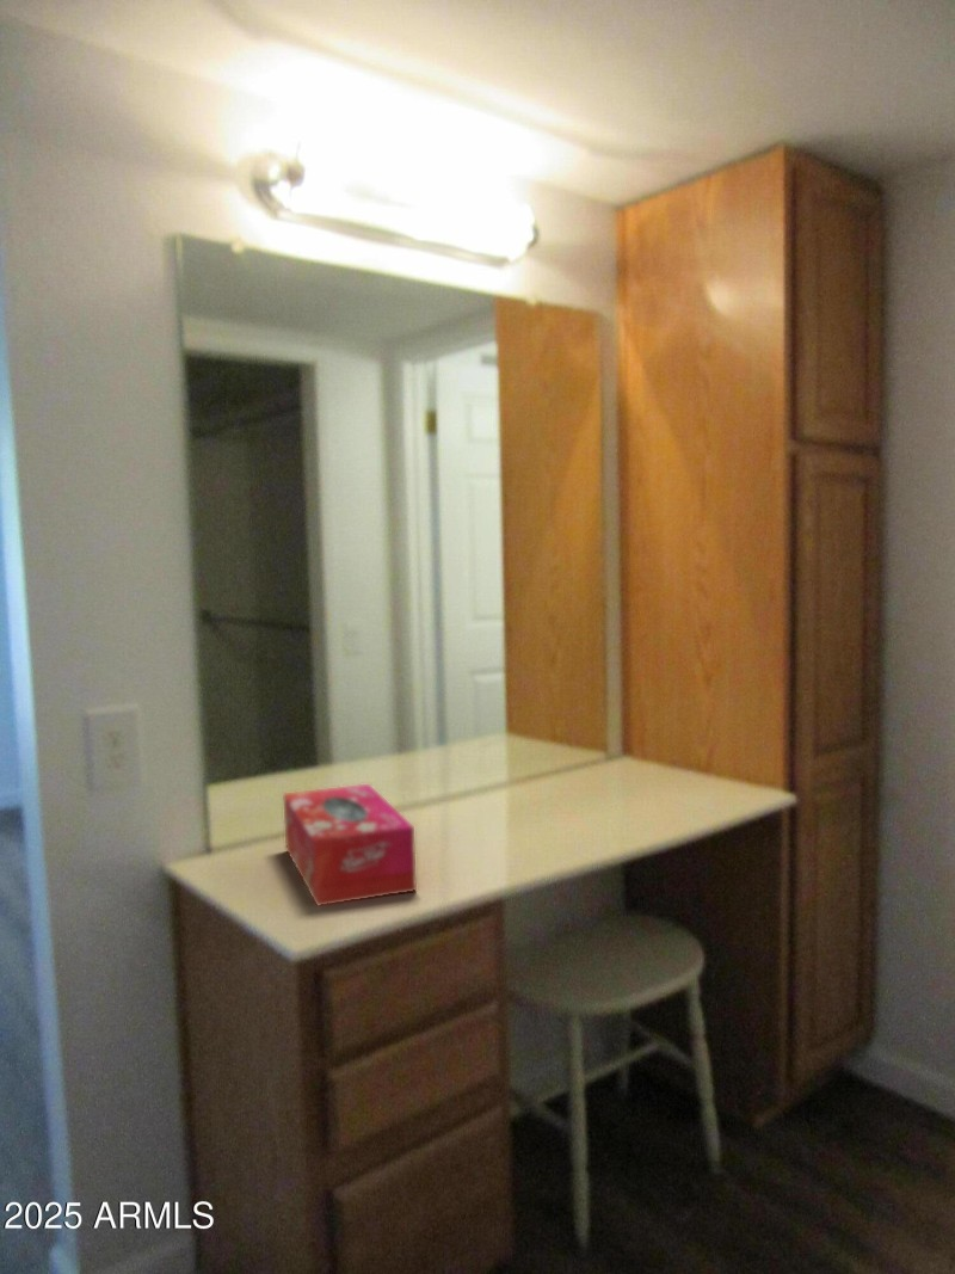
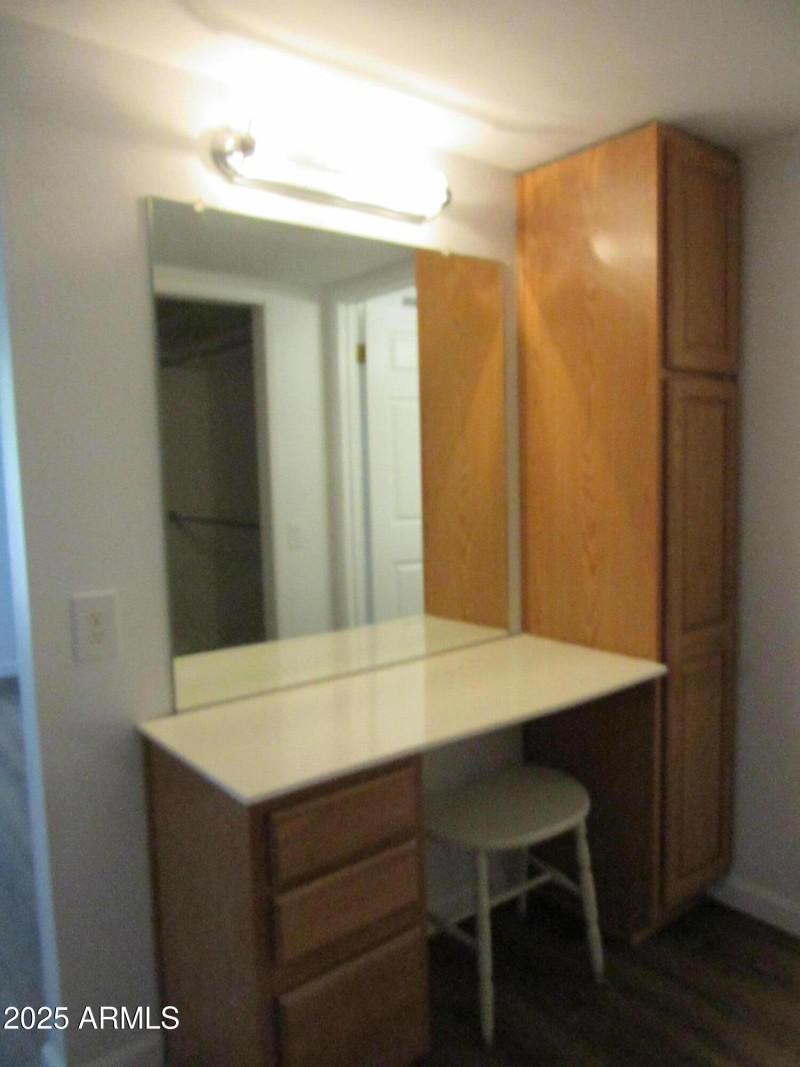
- tissue box (345, 838)
